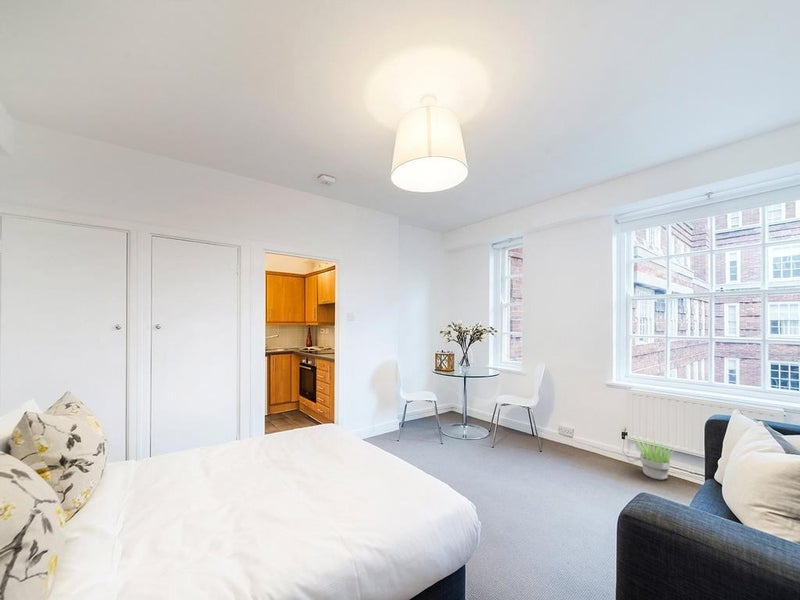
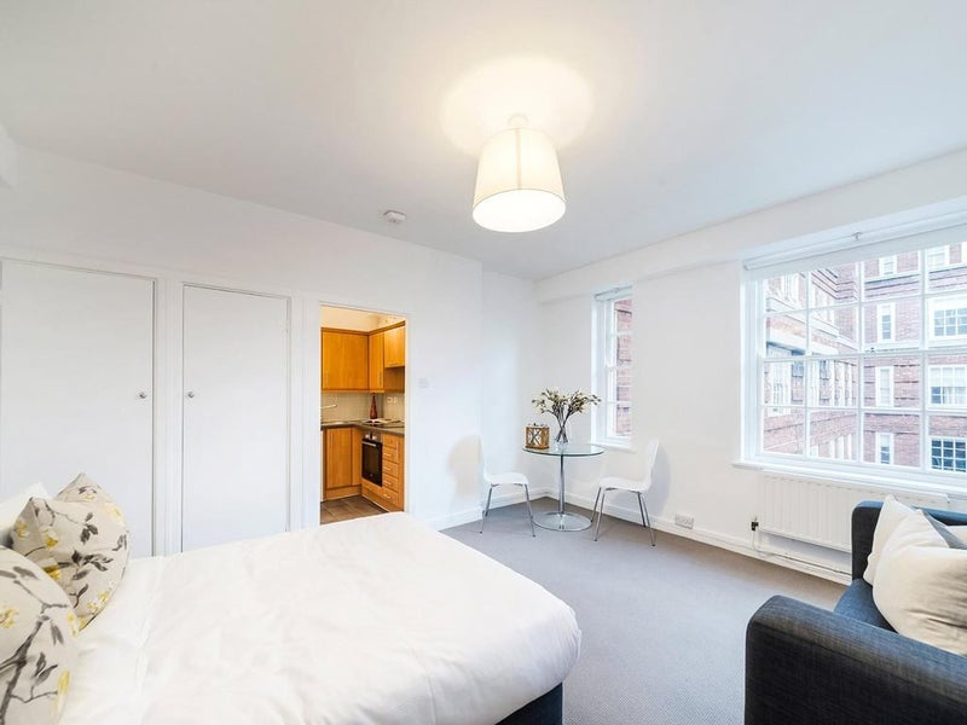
- potted plant (654, 458)
